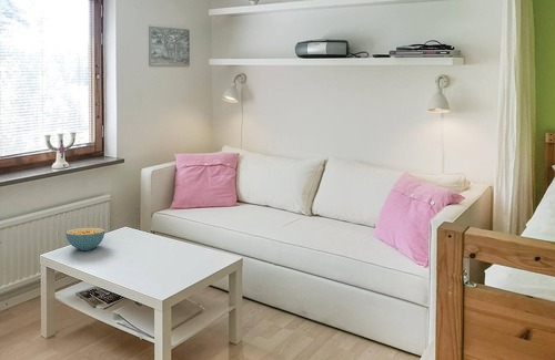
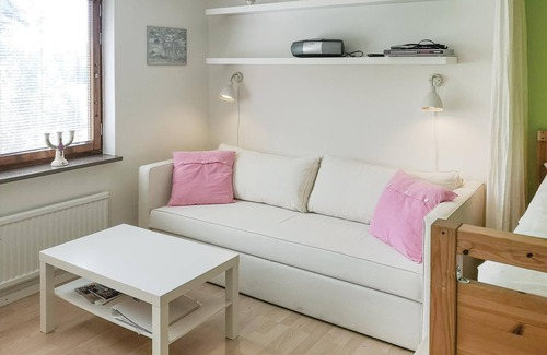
- cereal bowl (85, 239)
